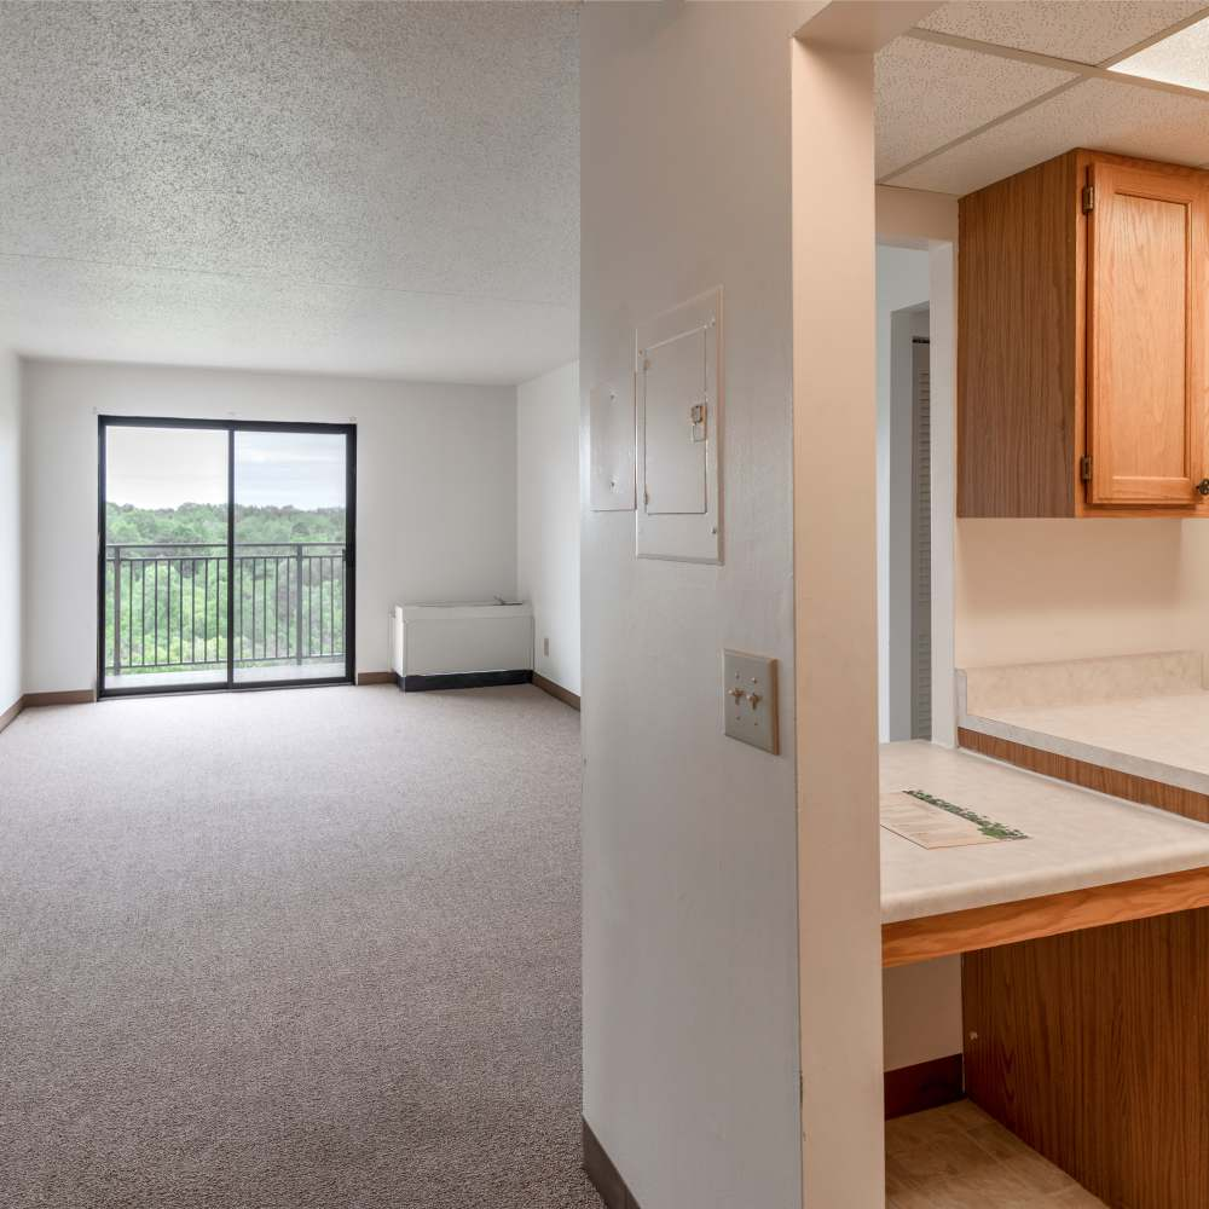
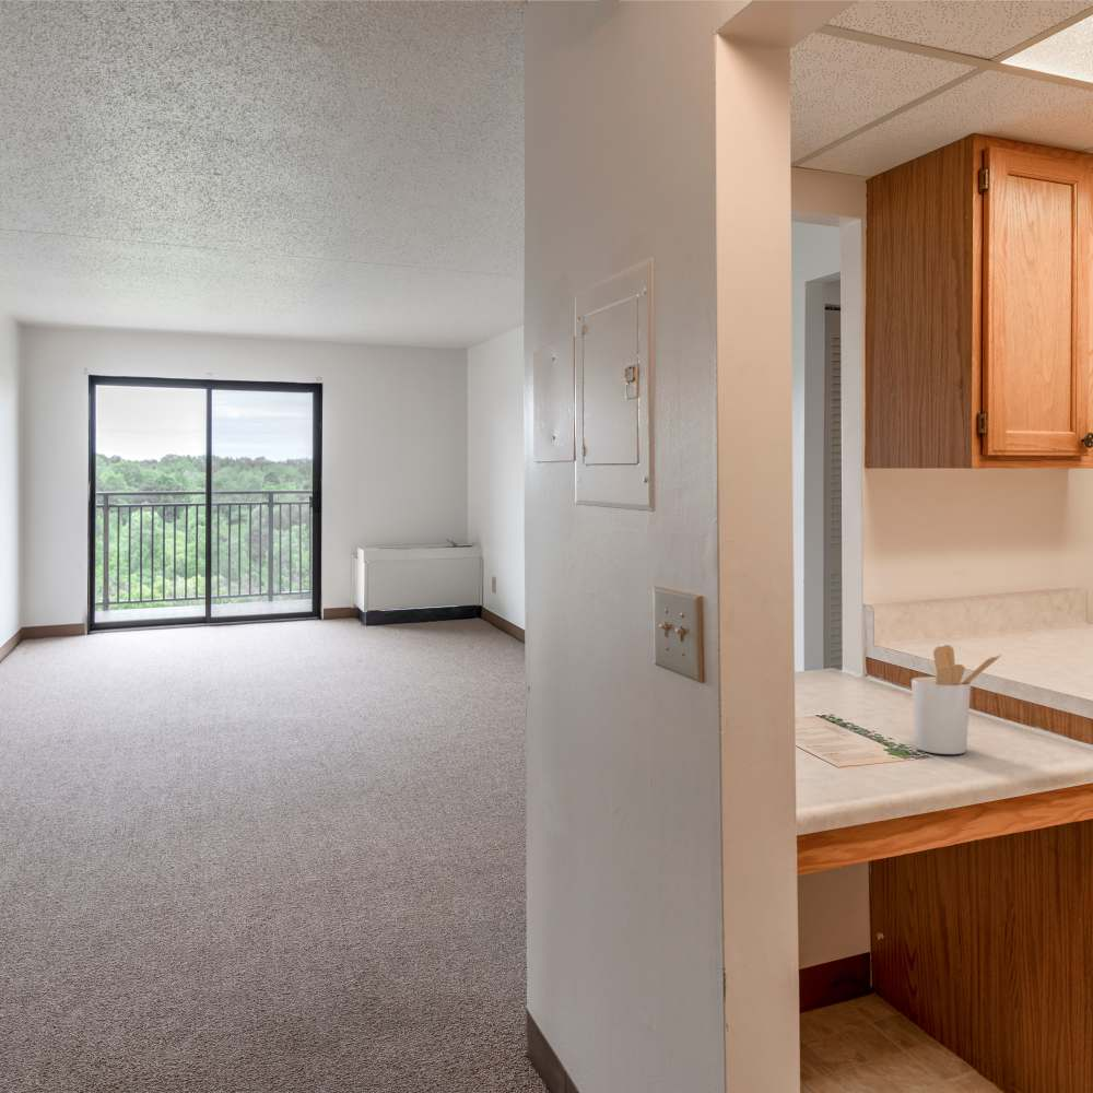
+ utensil holder (956, 698)
